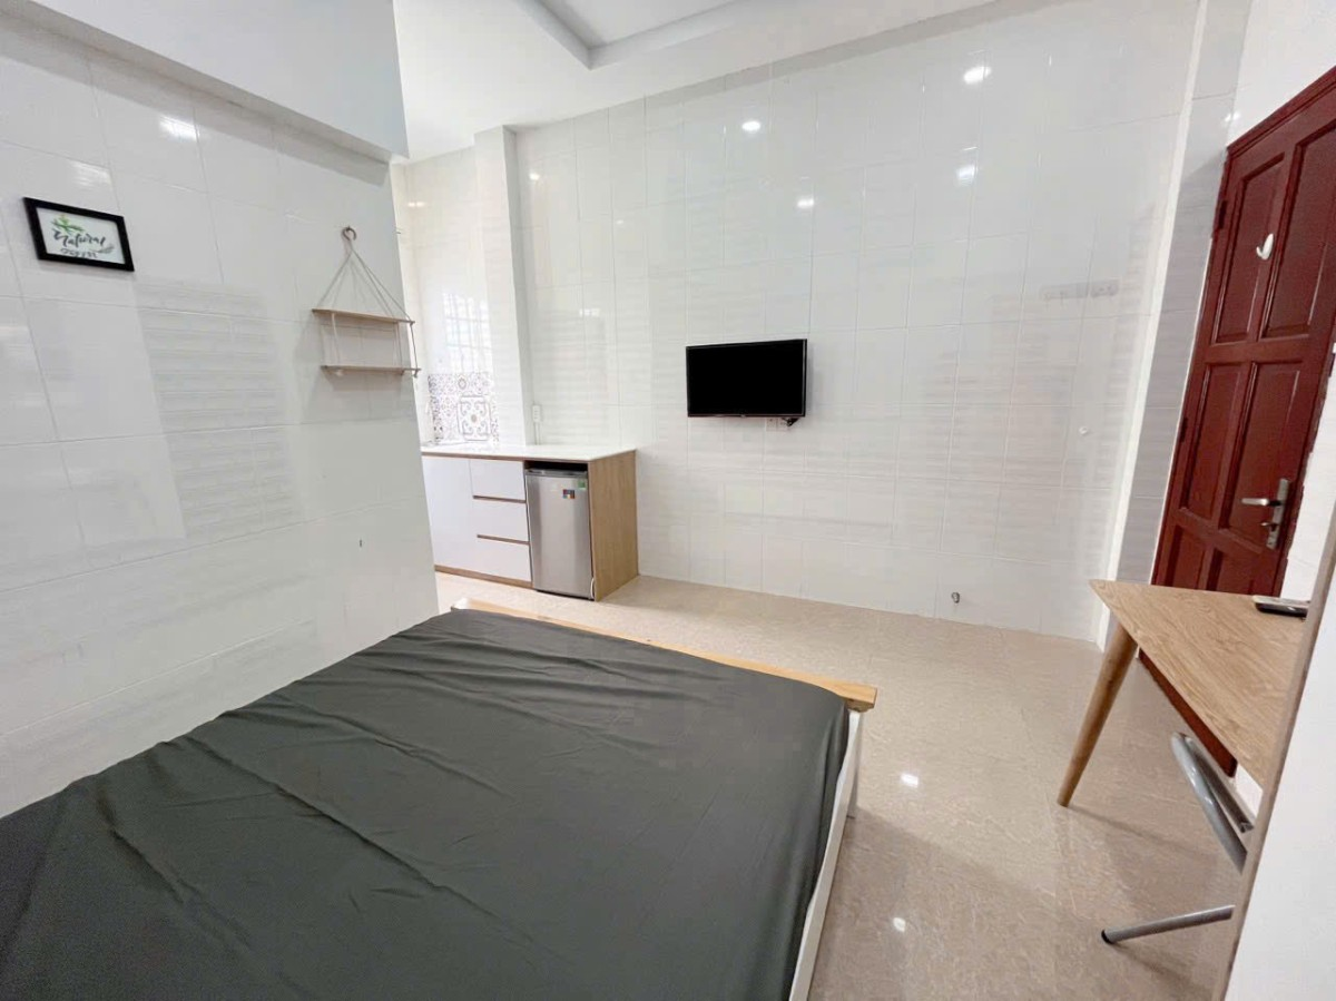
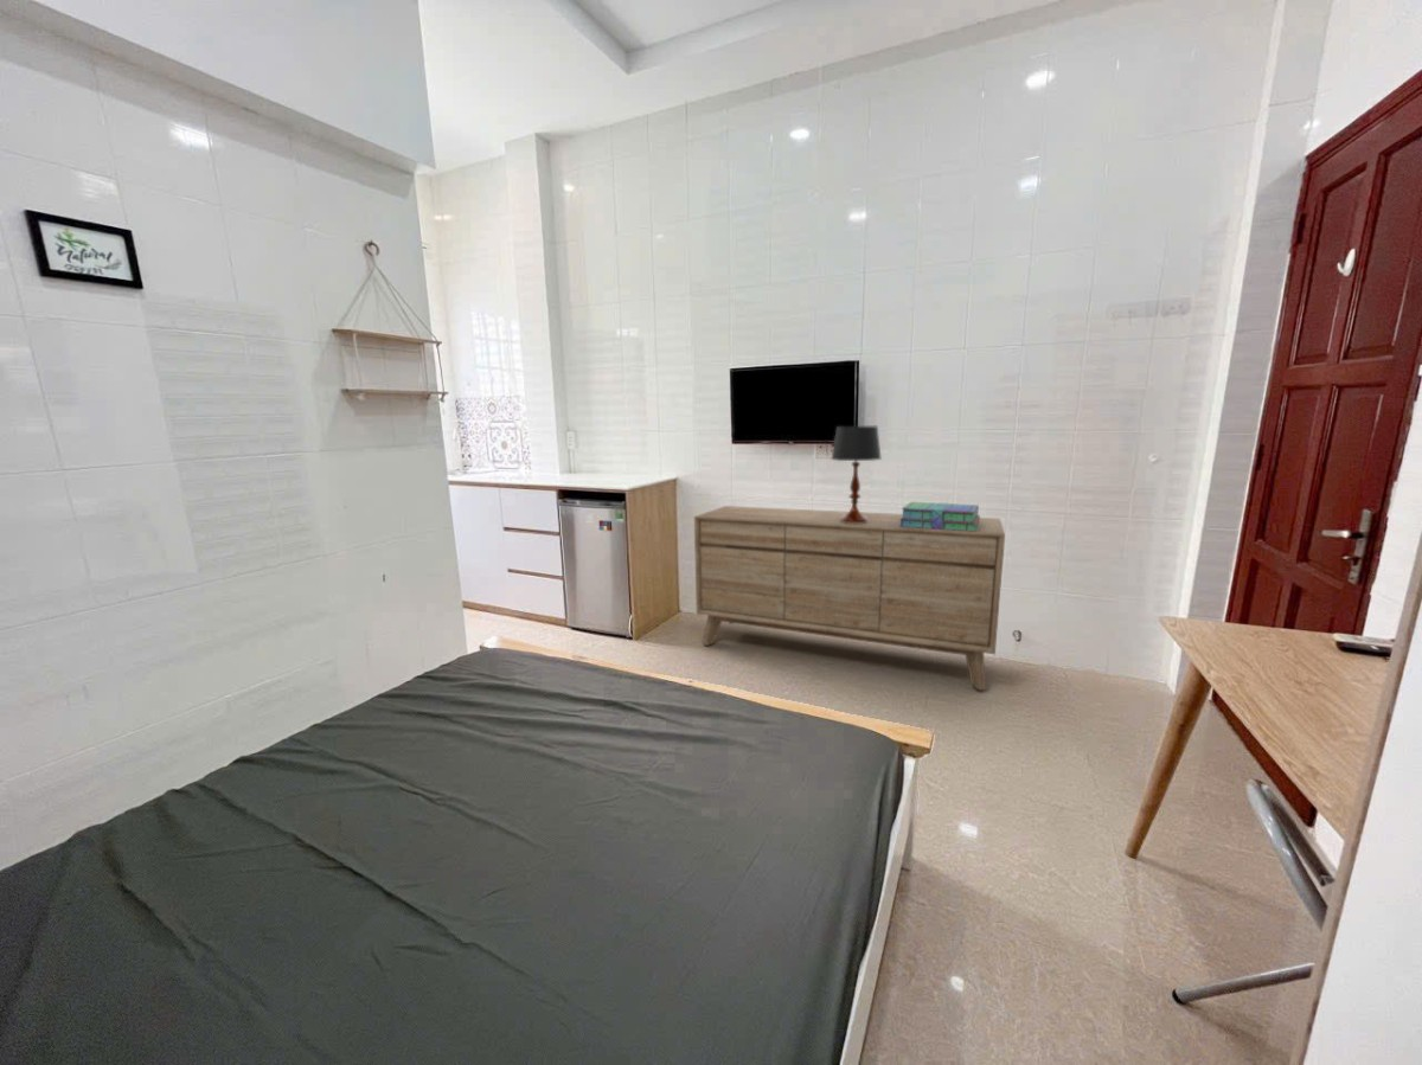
+ stack of books (940, 514)
+ table lamp (854, 474)
+ sideboard (838, 585)
